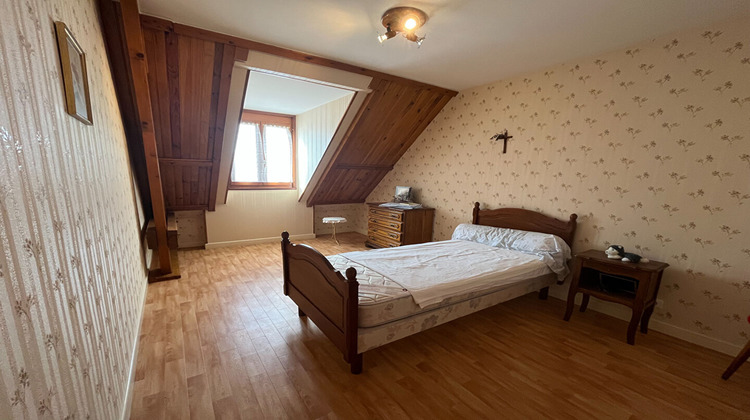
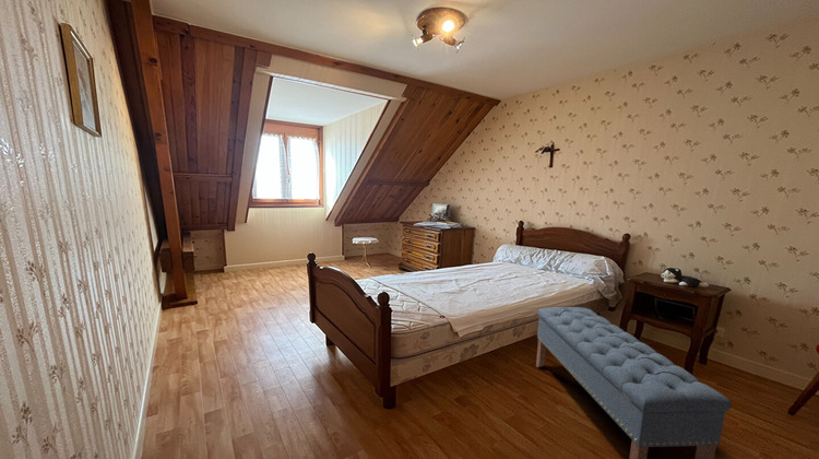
+ bench (605, 375)
